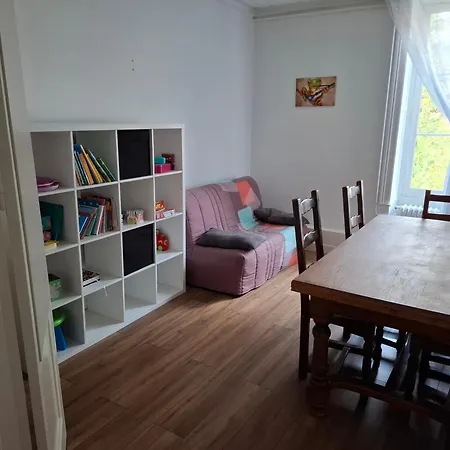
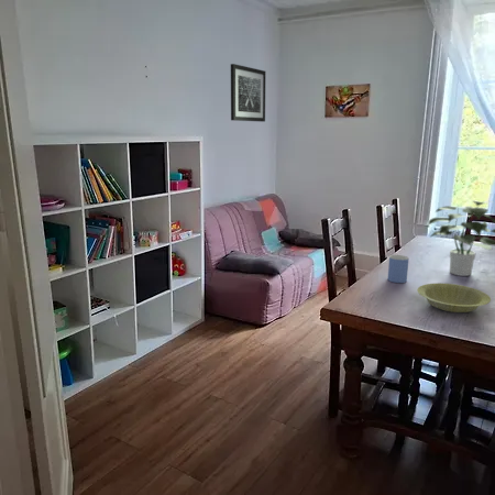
+ wall art (249, 95)
+ potted plant (464, 237)
+ mug (398, 267)
+ bowl (452, 299)
